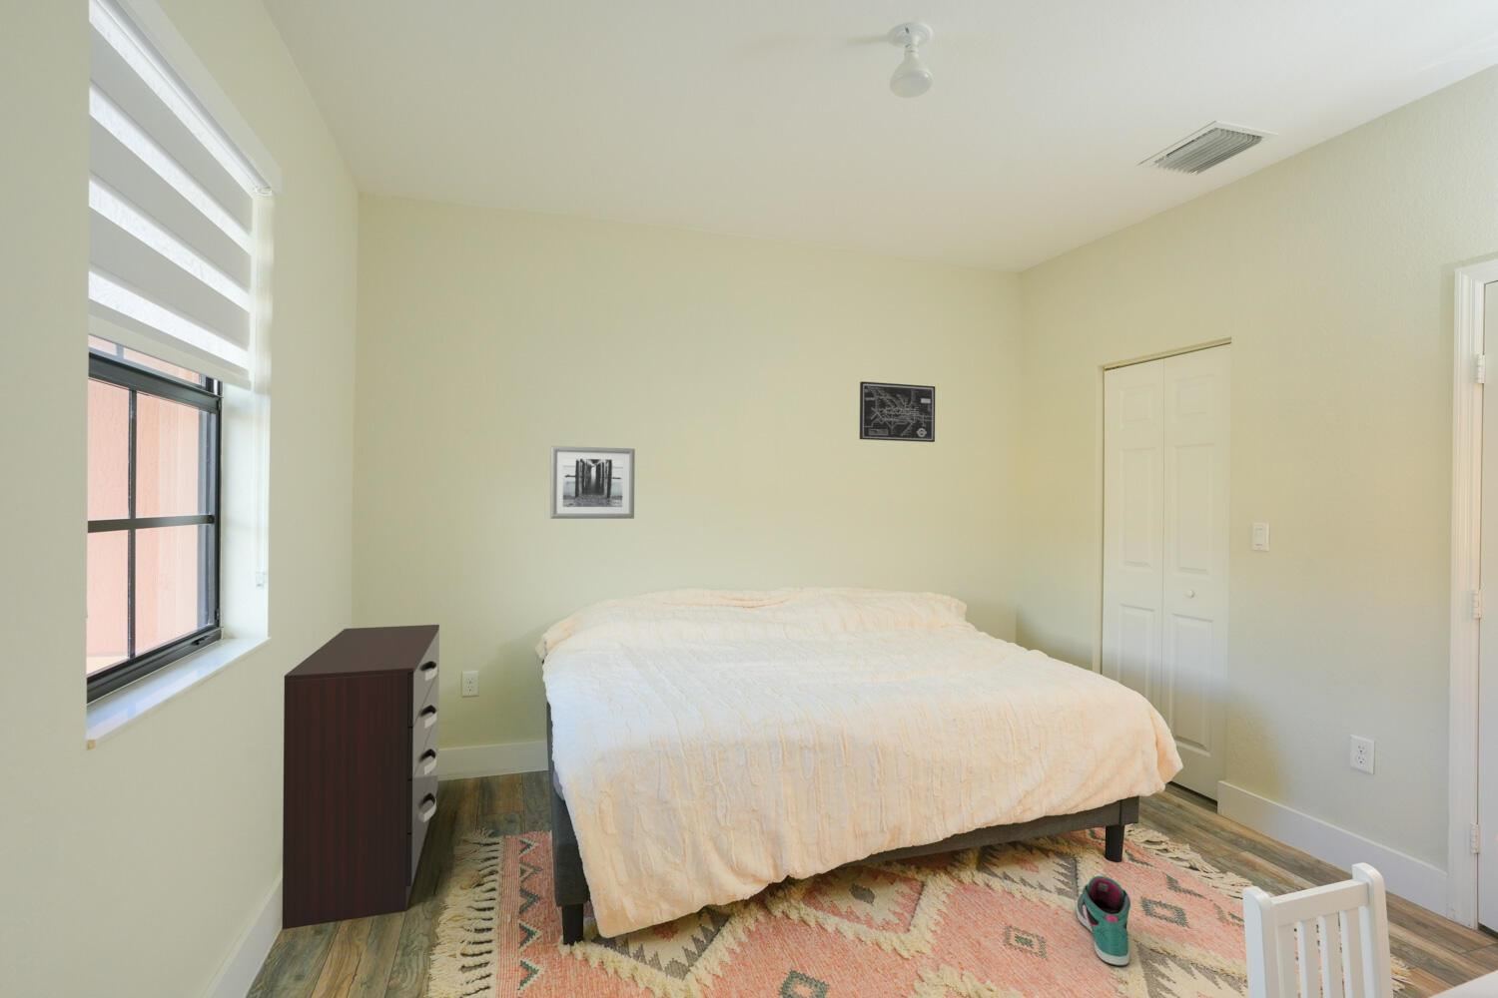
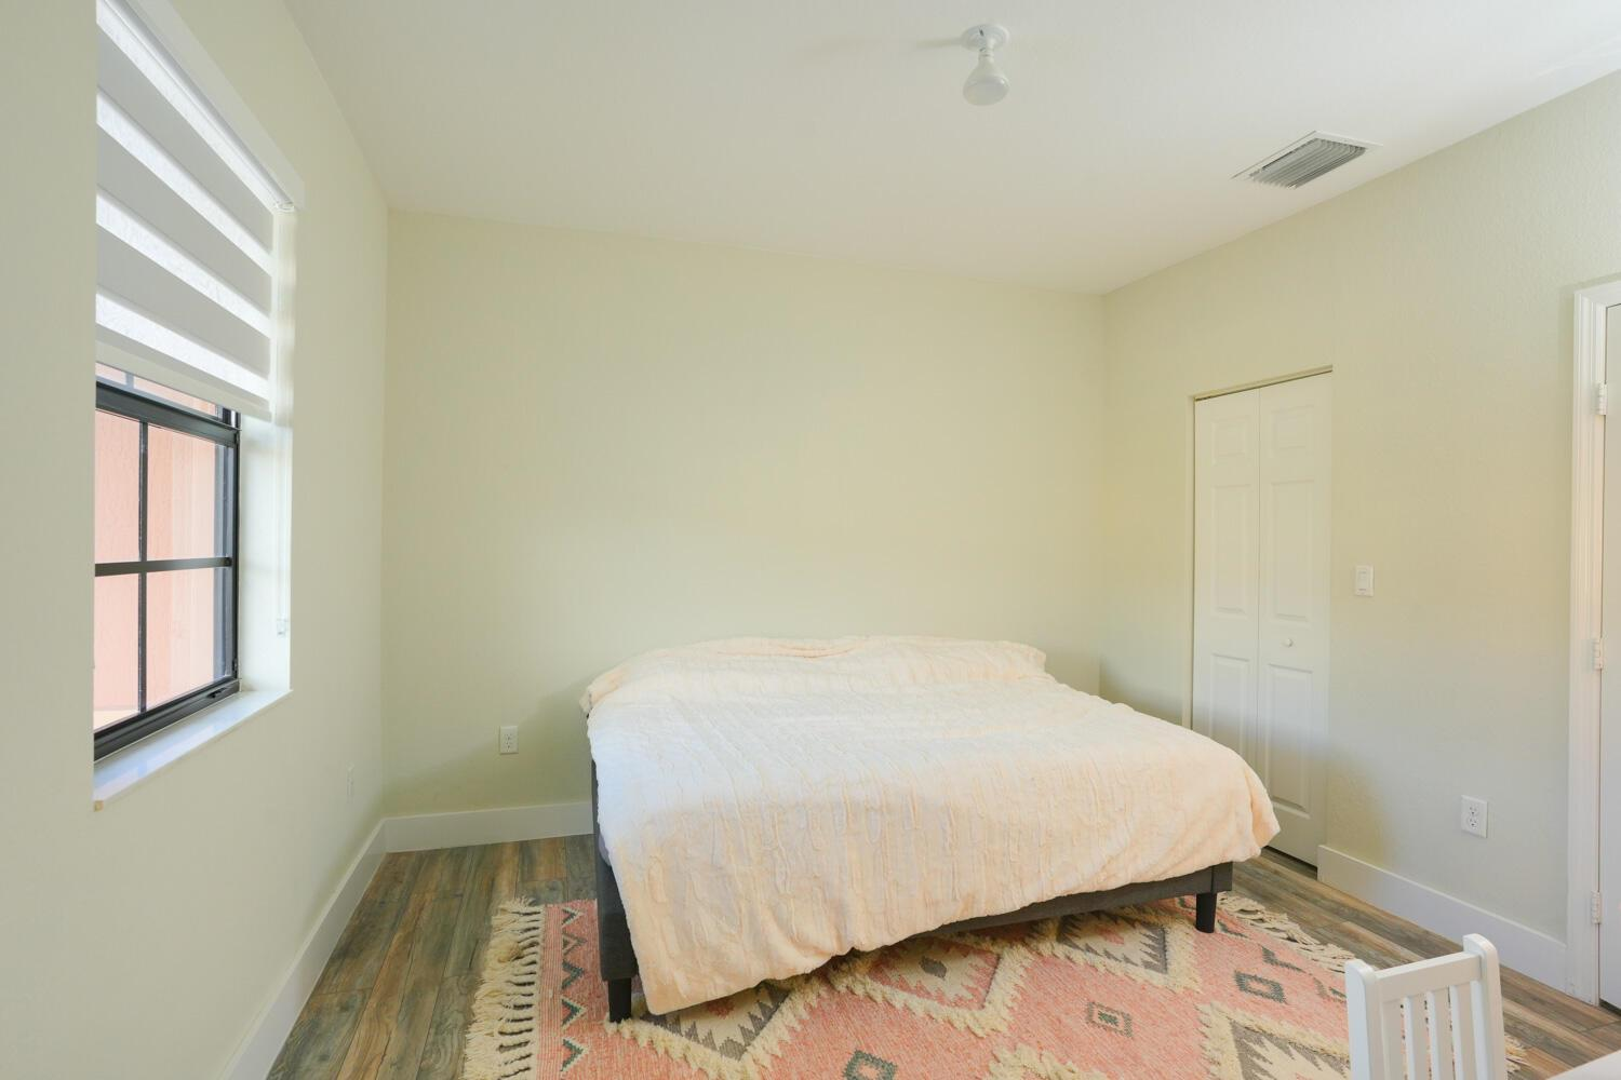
- wall art (898, 412)
- sneaker (1099, 903)
- dresser (379, 751)
- wall art (592, 483)
